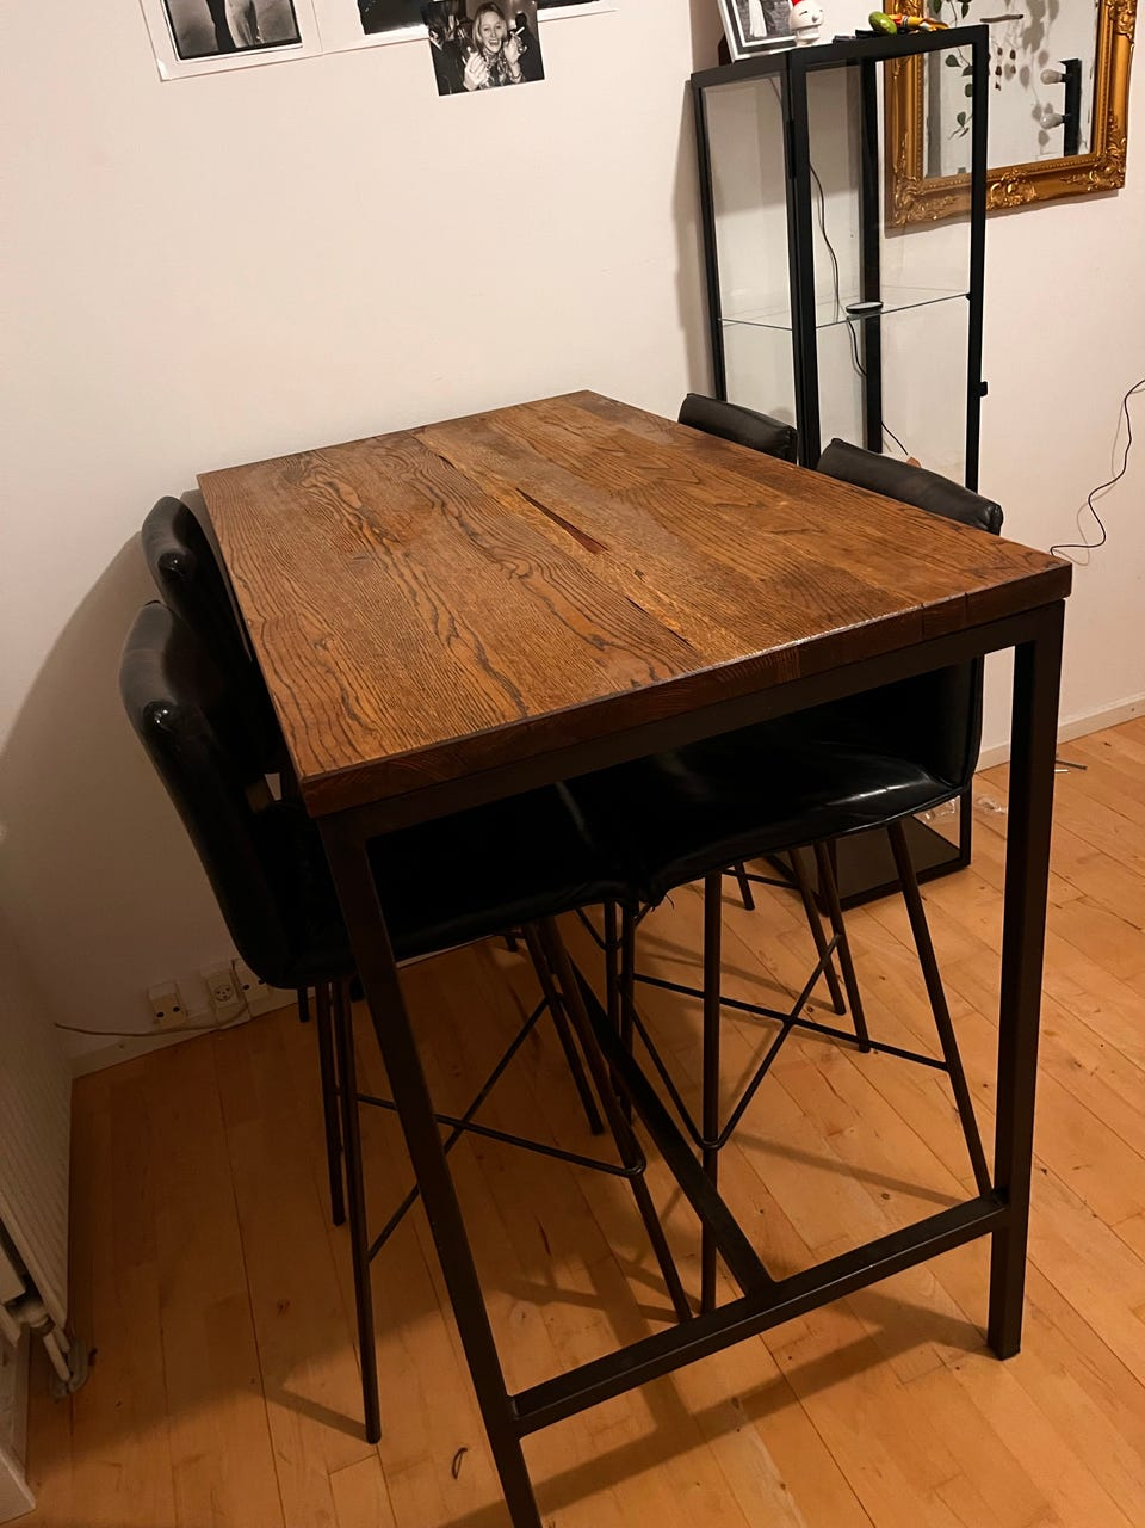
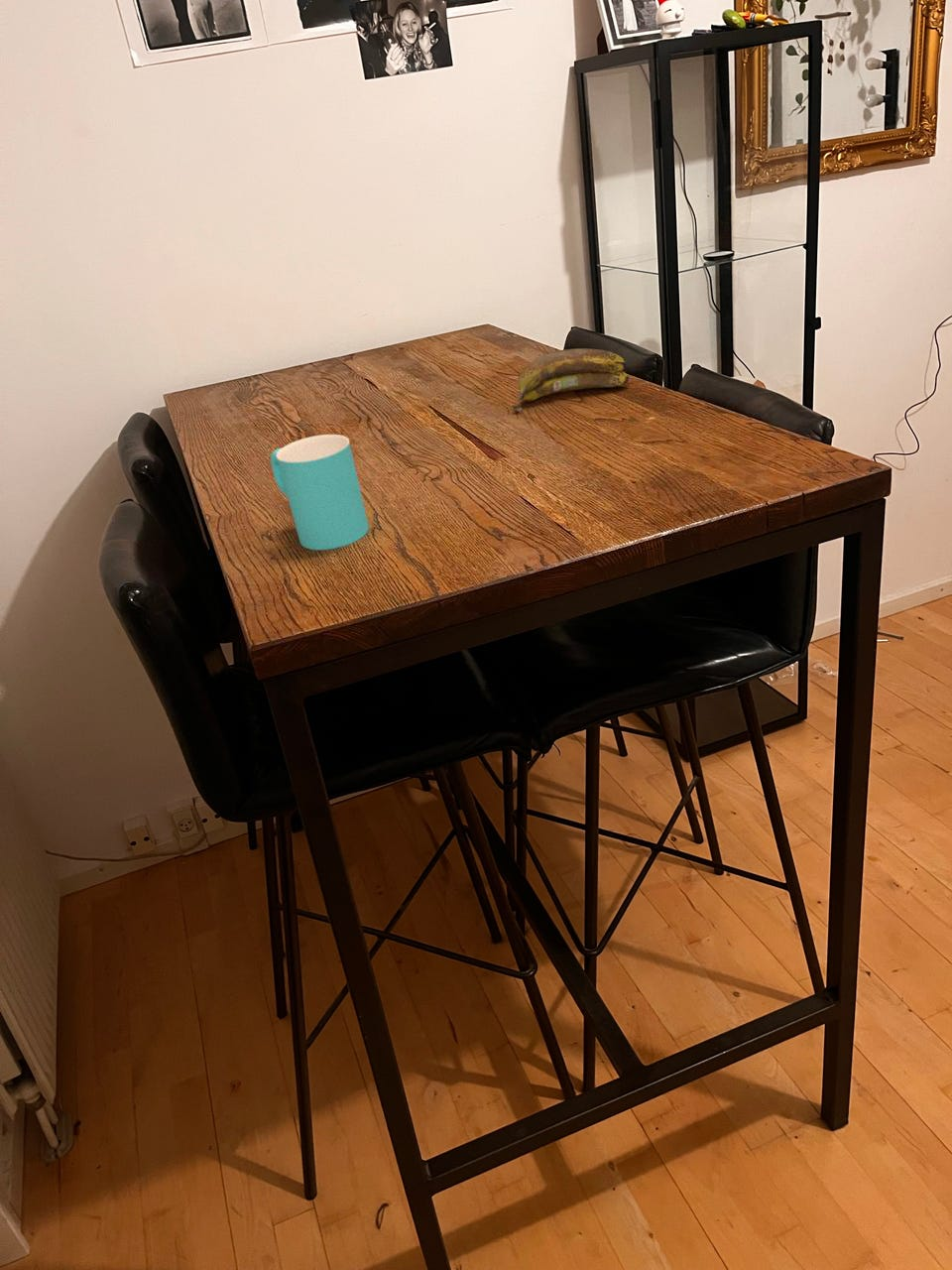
+ cup (319, 487)
+ banana (561, 375)
